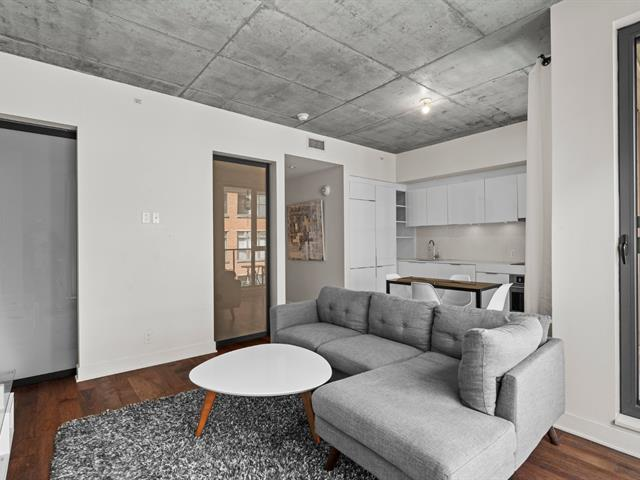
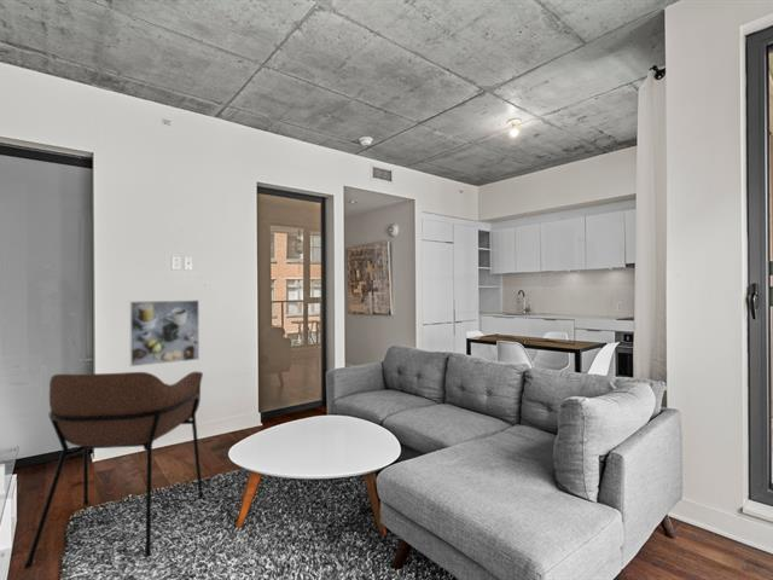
+ armchair (123, 443)
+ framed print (165, 331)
